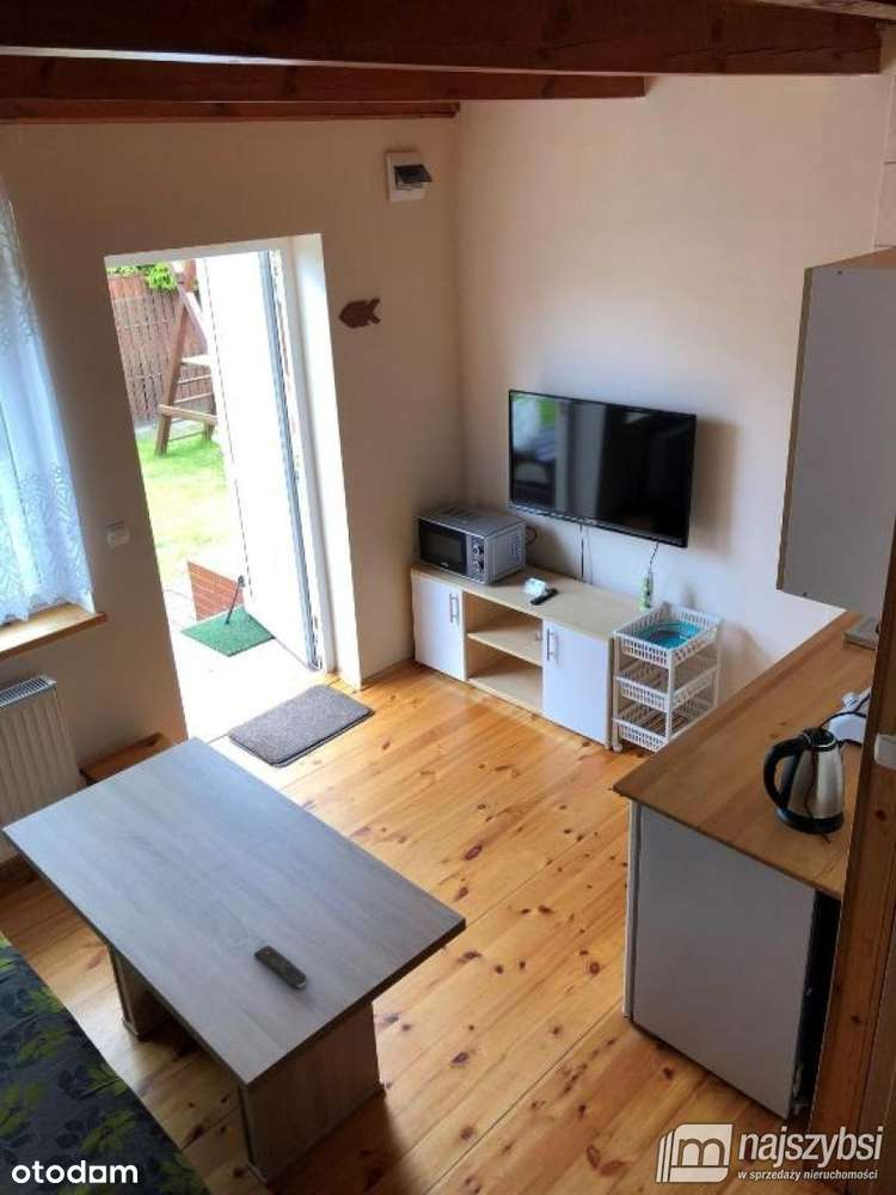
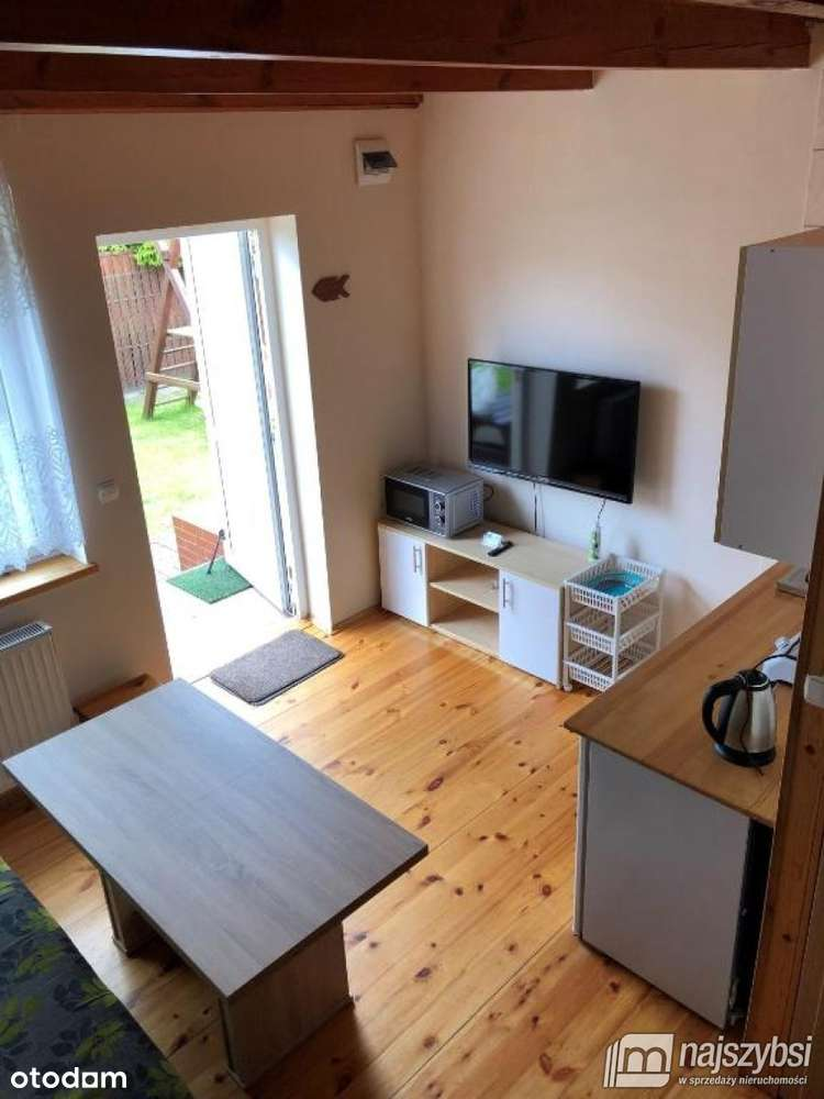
- remote control (282, 966)
